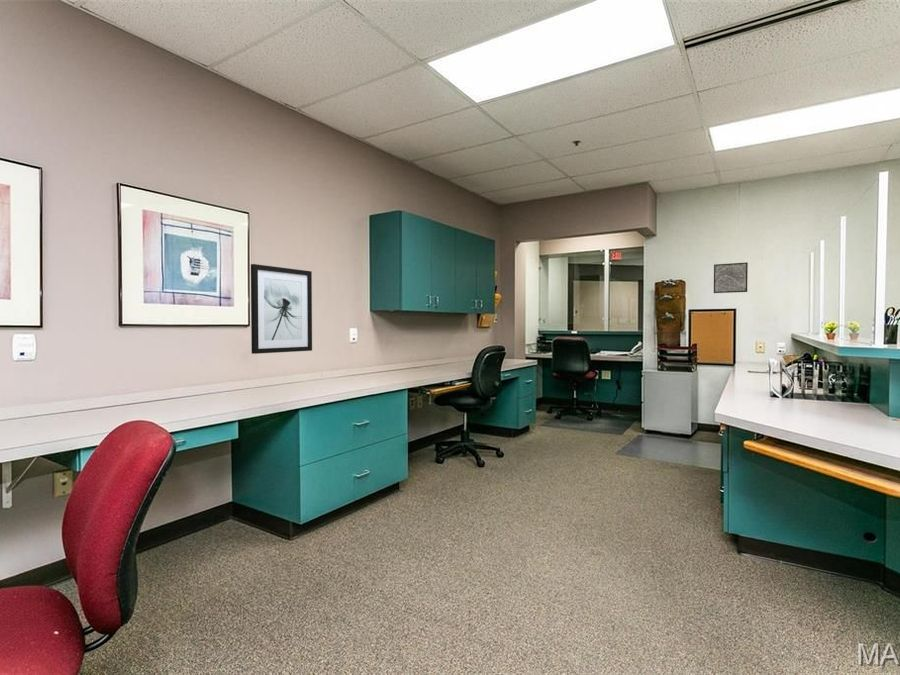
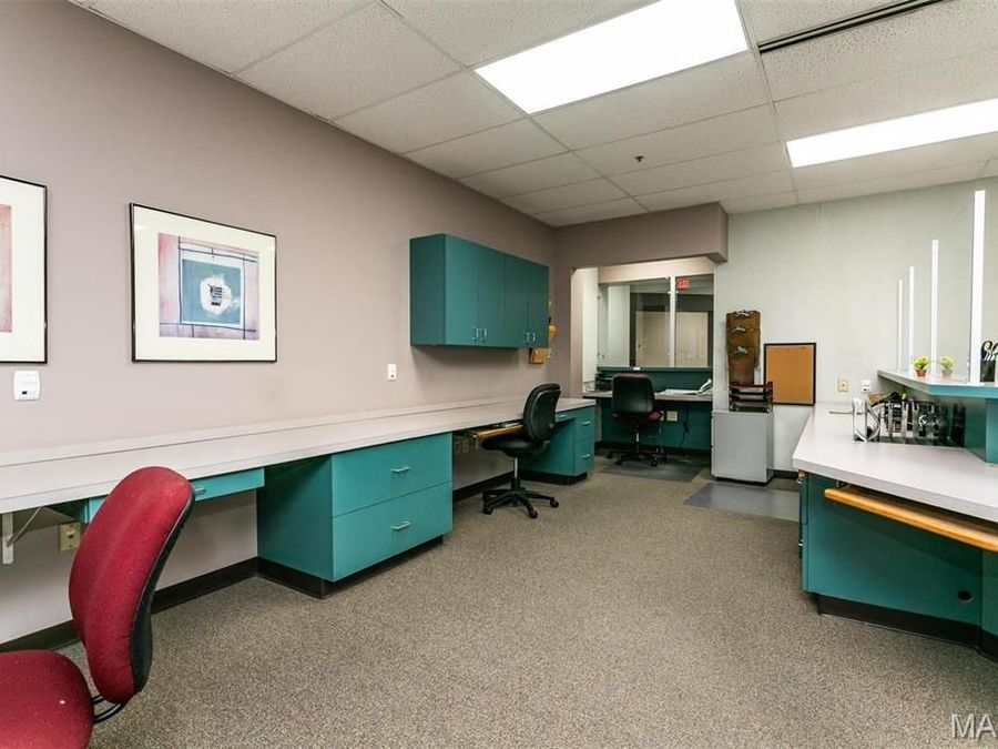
- wall art (283, 310)
- wall art (730, 278)
